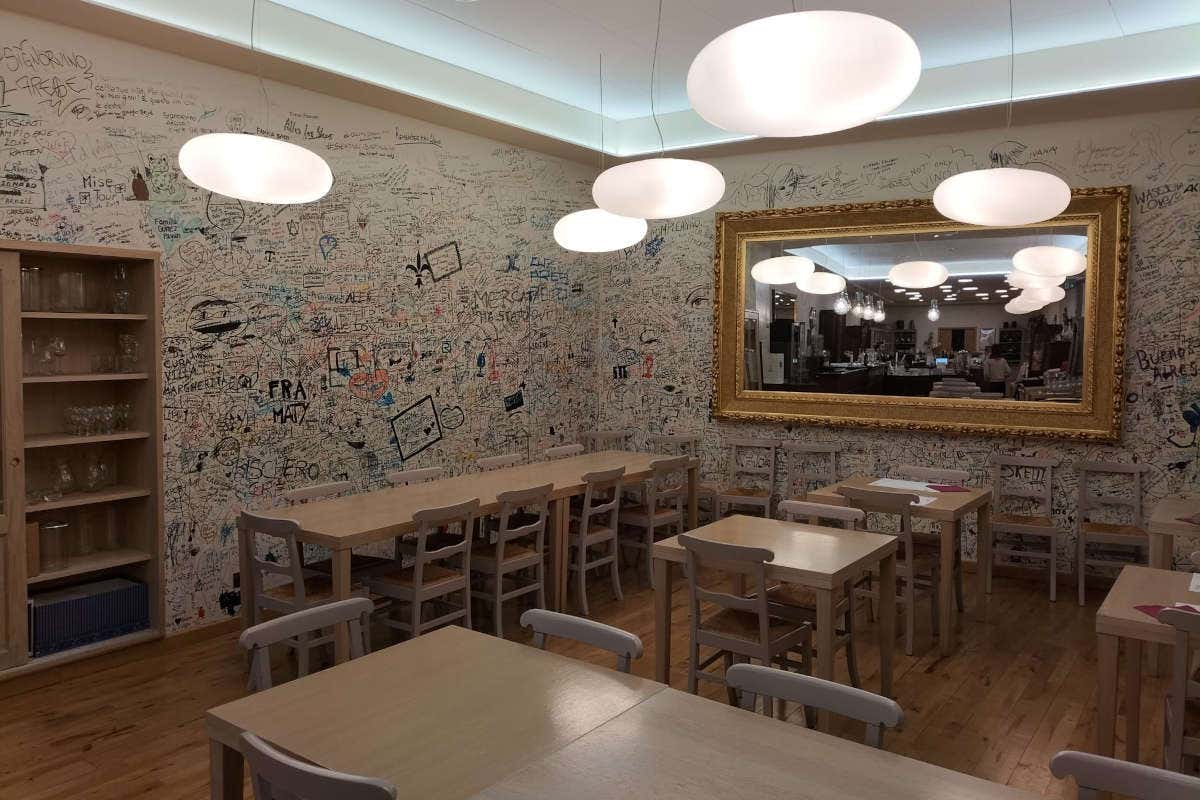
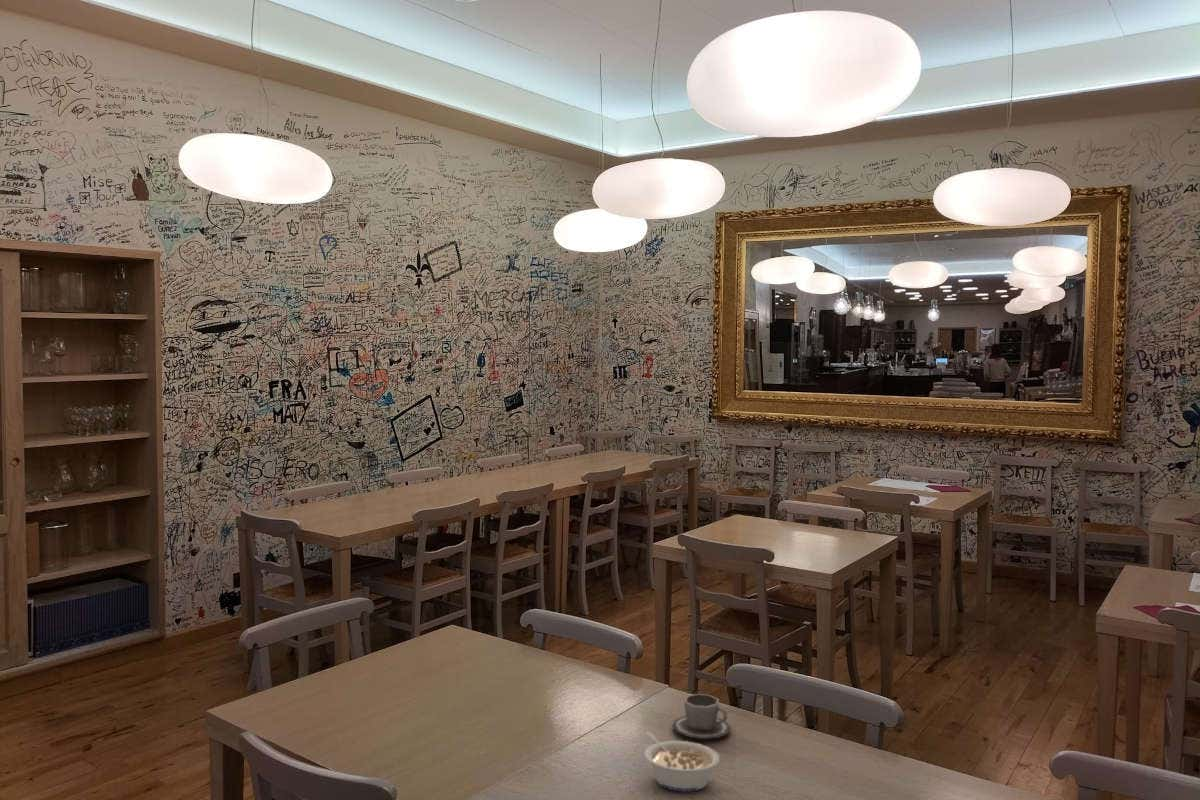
+ cup (701, 715)
+ legume (678, 764)
